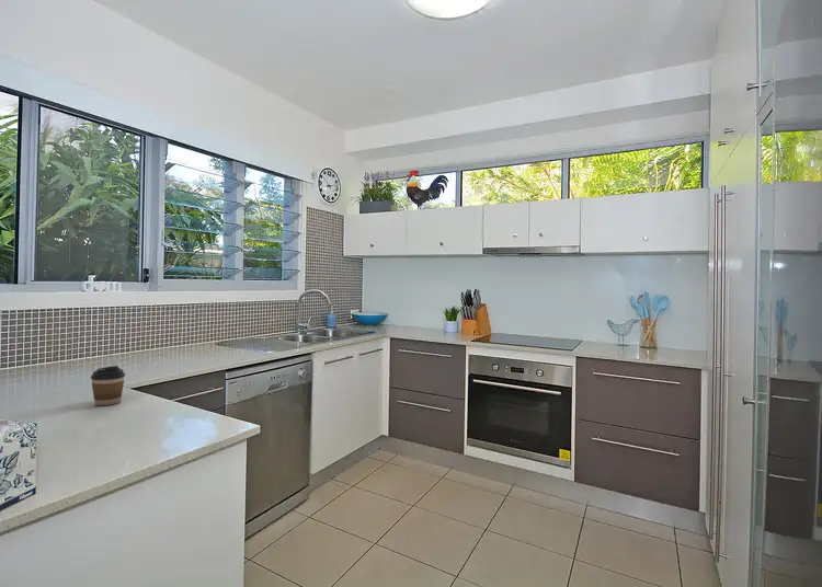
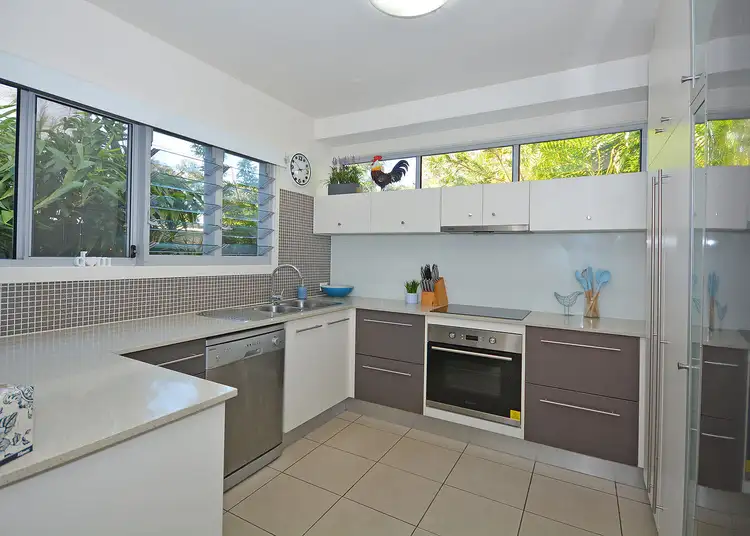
- coffee cup (107, 383)
